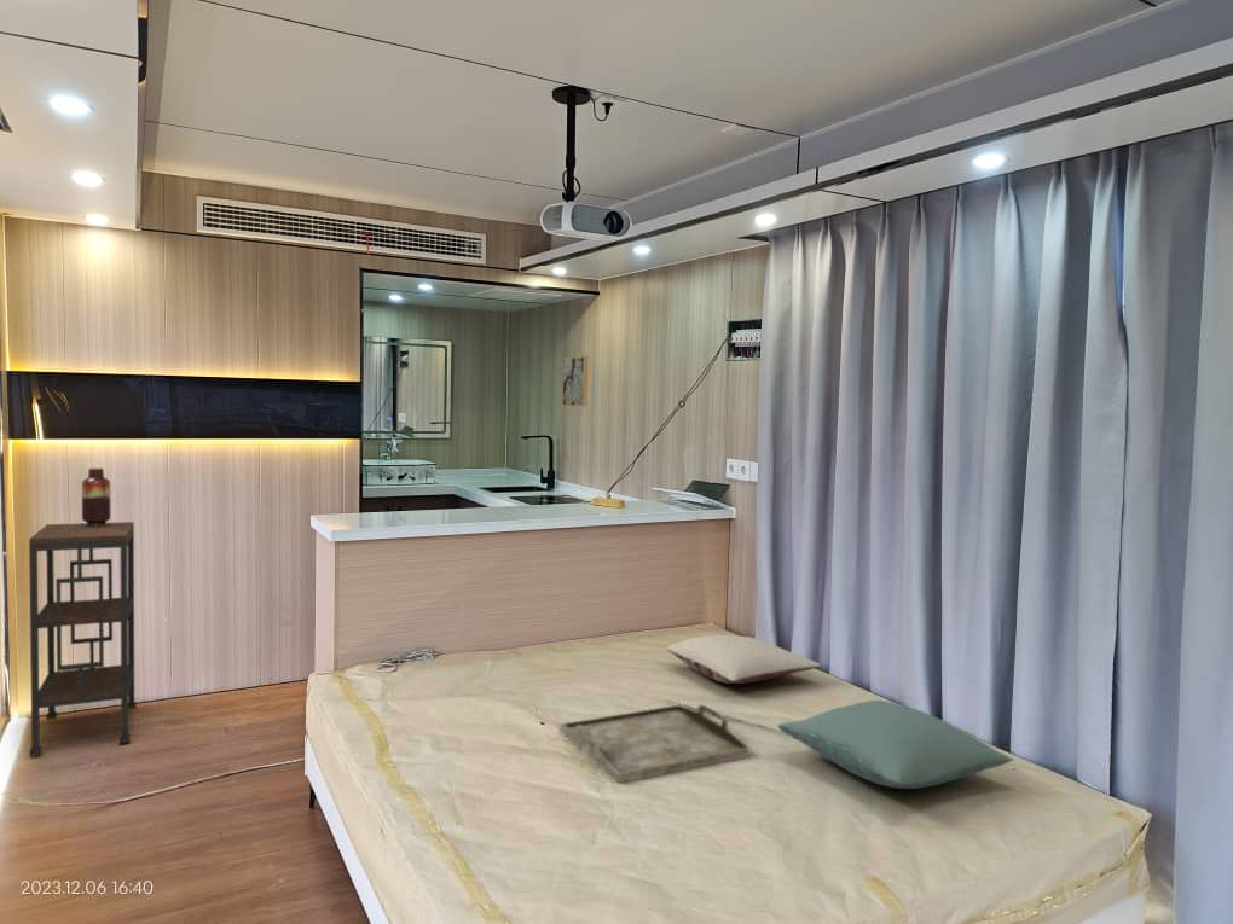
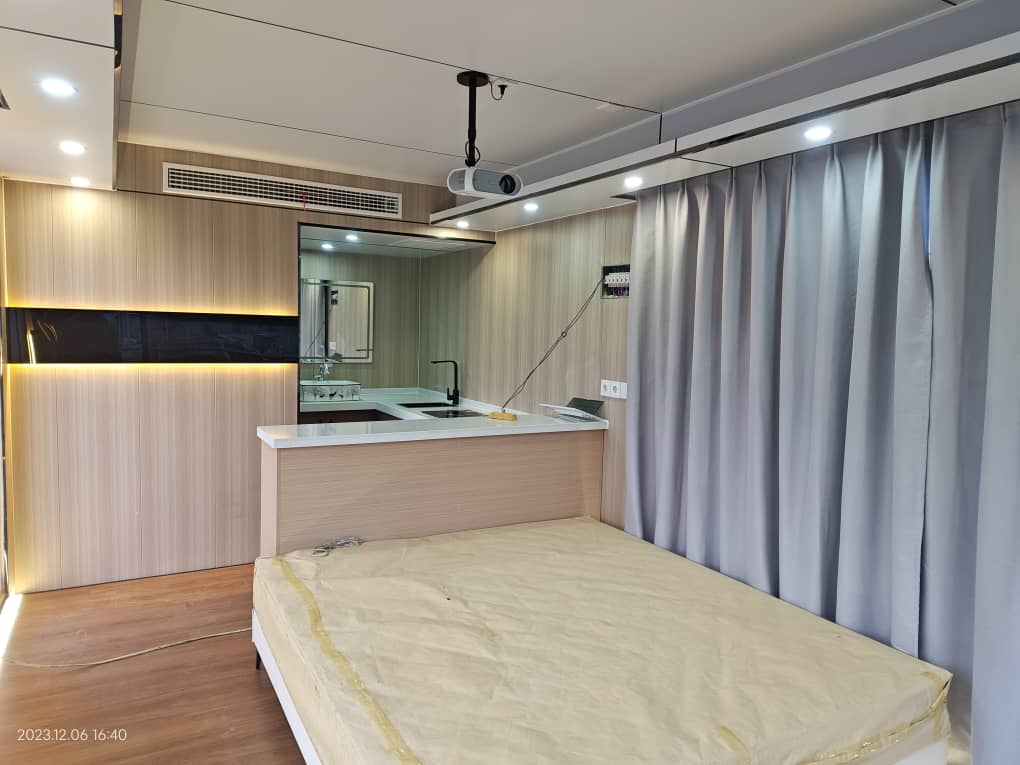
- pillow (741, 657)
- serving tray (652, 732)
- shelving unit (86, 623)
- pillow (891, 740)
- vase (95, 496)
- wall art (574, 382)
